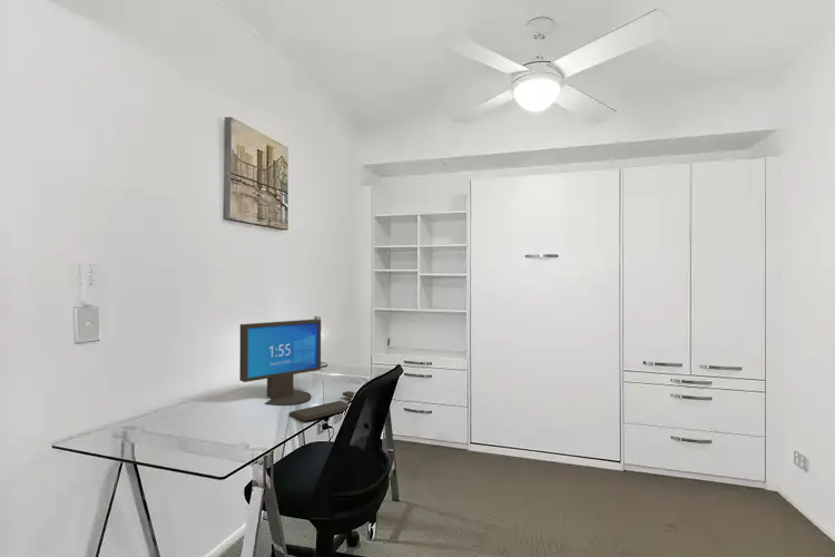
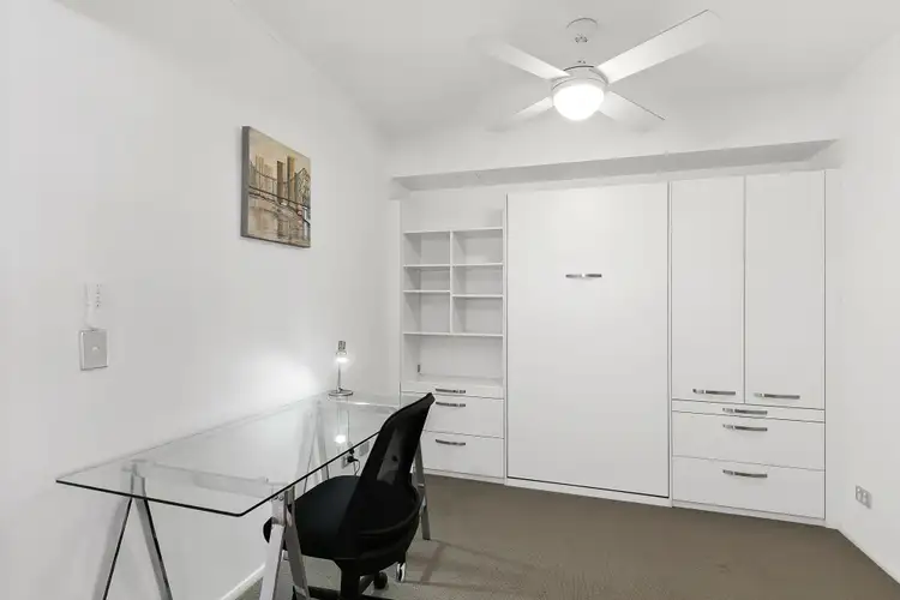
- monitor (299, 363)
